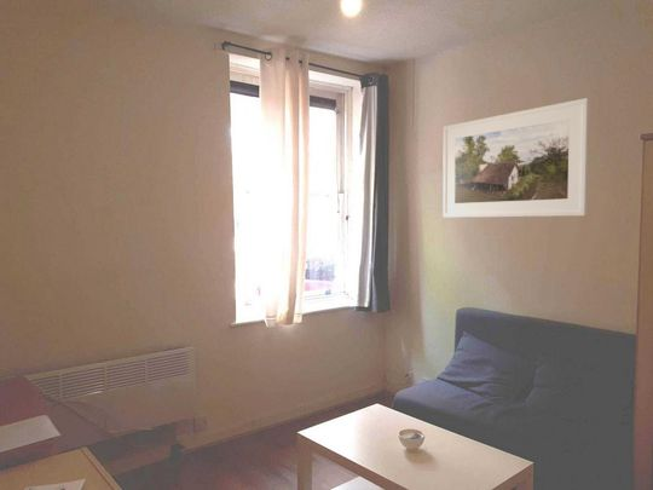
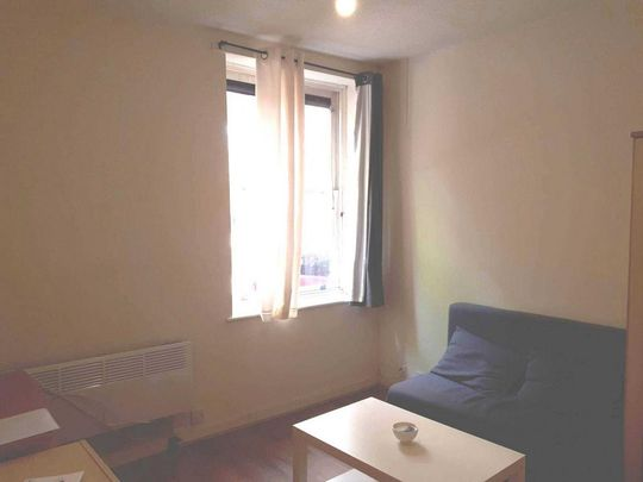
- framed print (505, 166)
